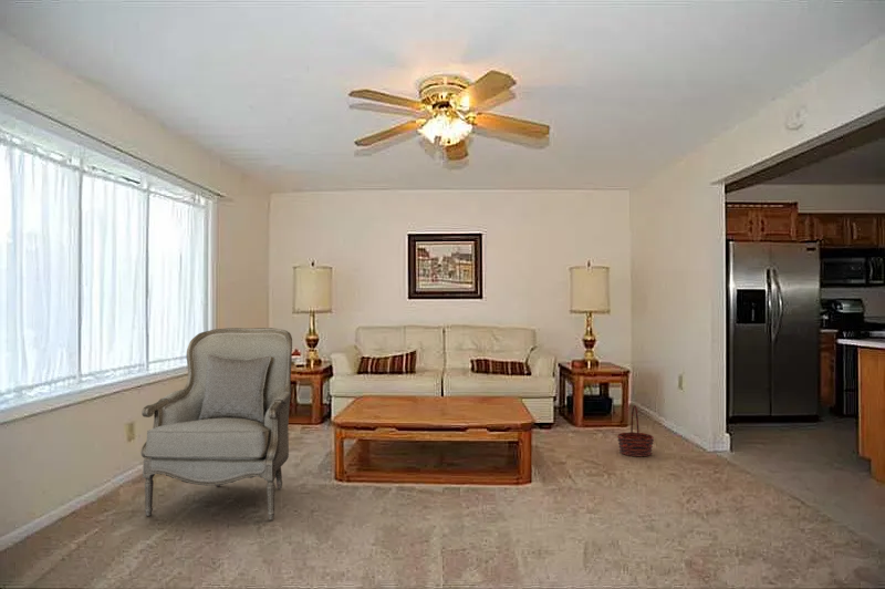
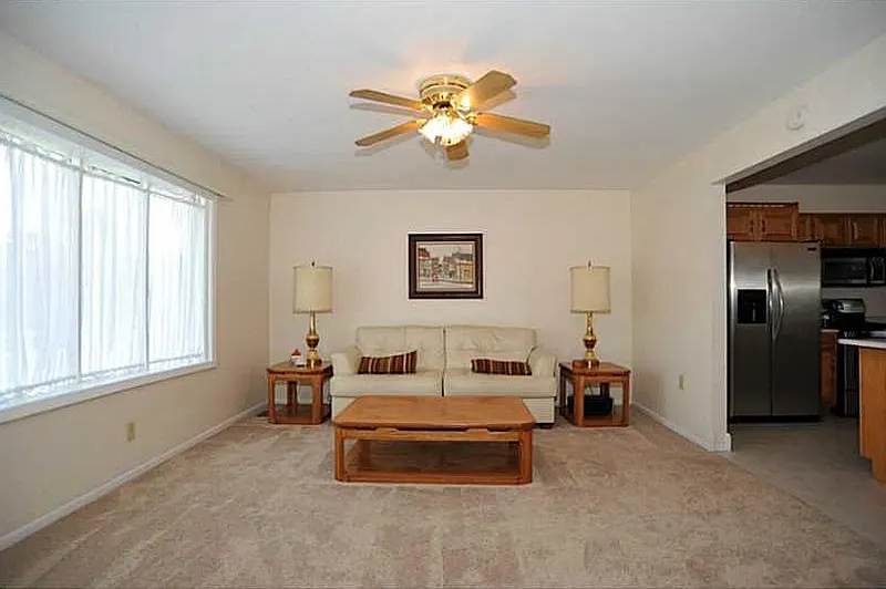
- basket (637, 428)
- armchair (231, 415)
